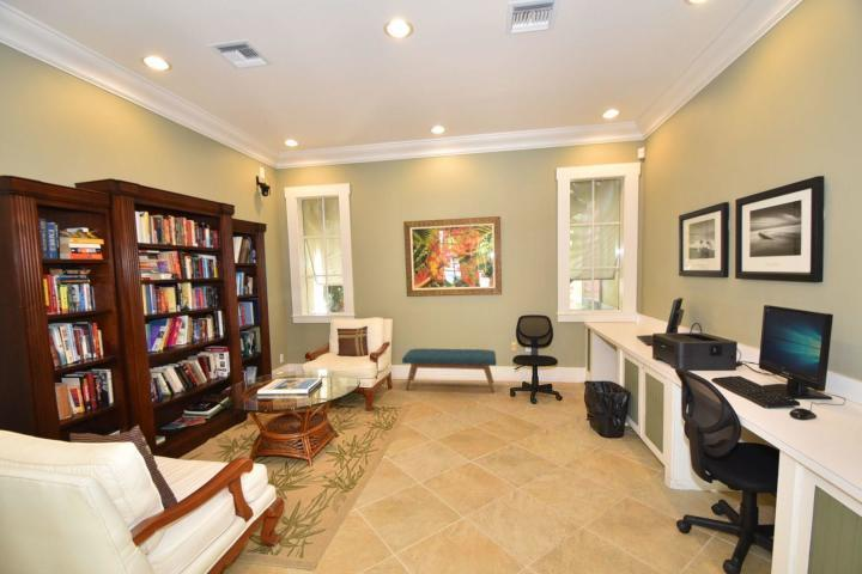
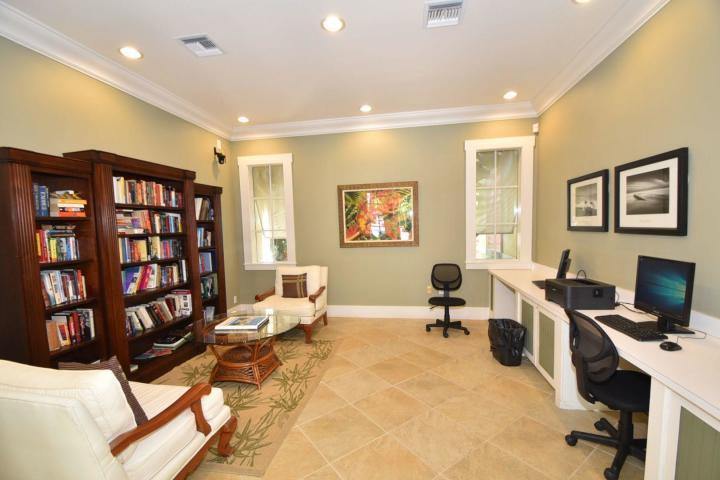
- bench (449, 367)
